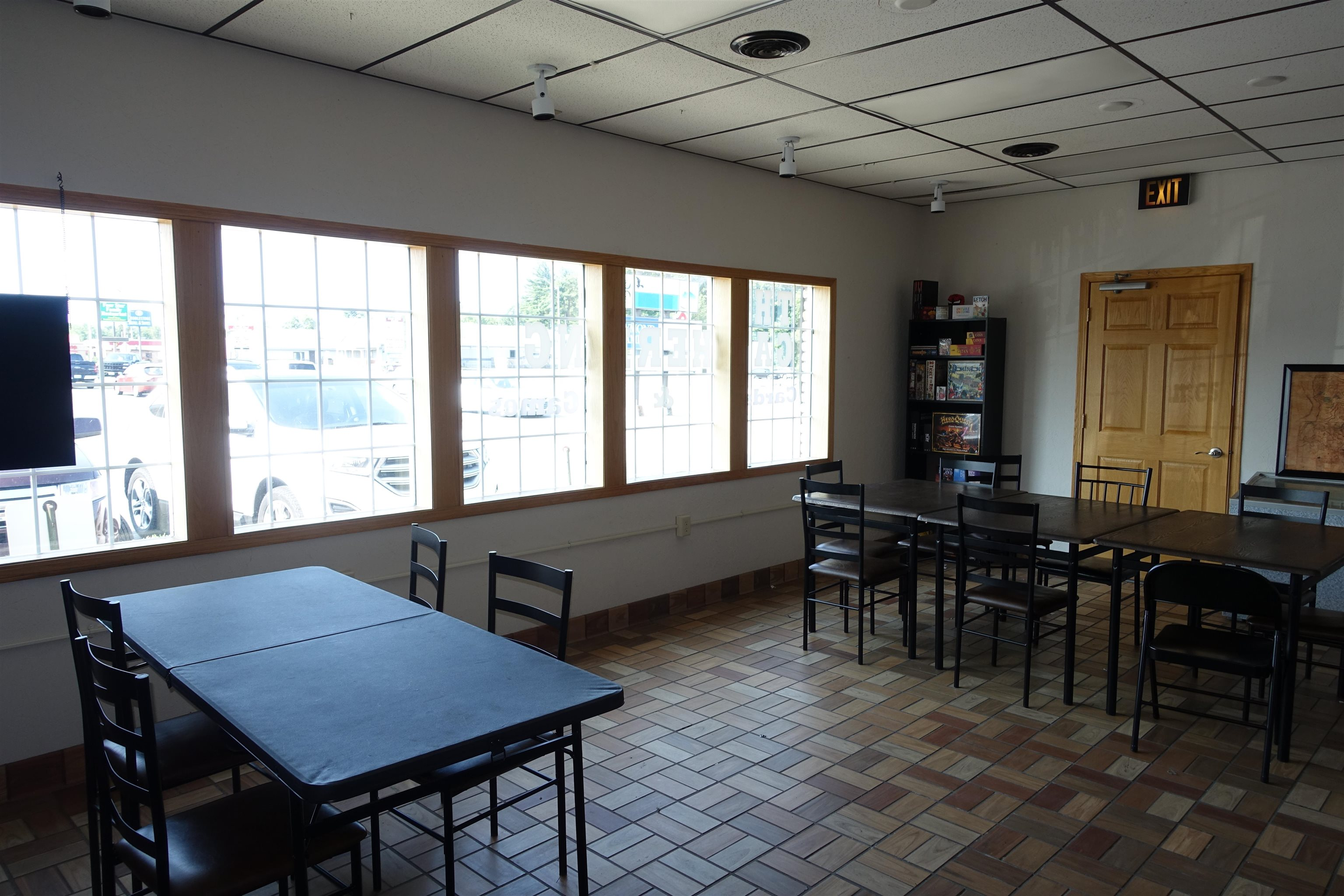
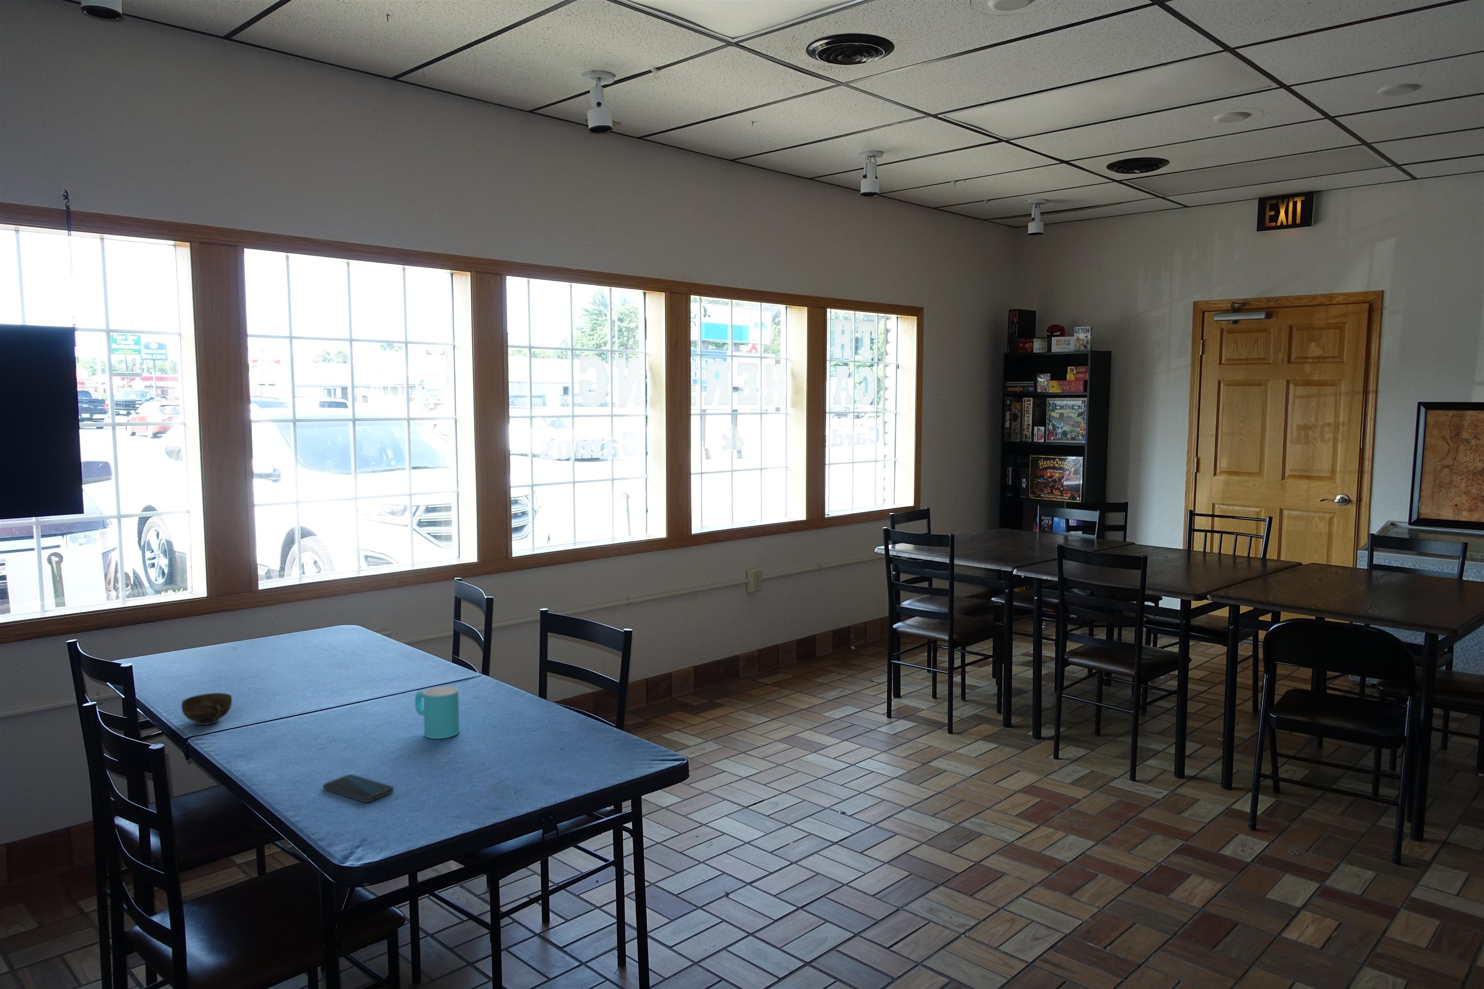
+ cup (209, 711)
+ cup (438, 711)
+ smartphone (358, 788)
